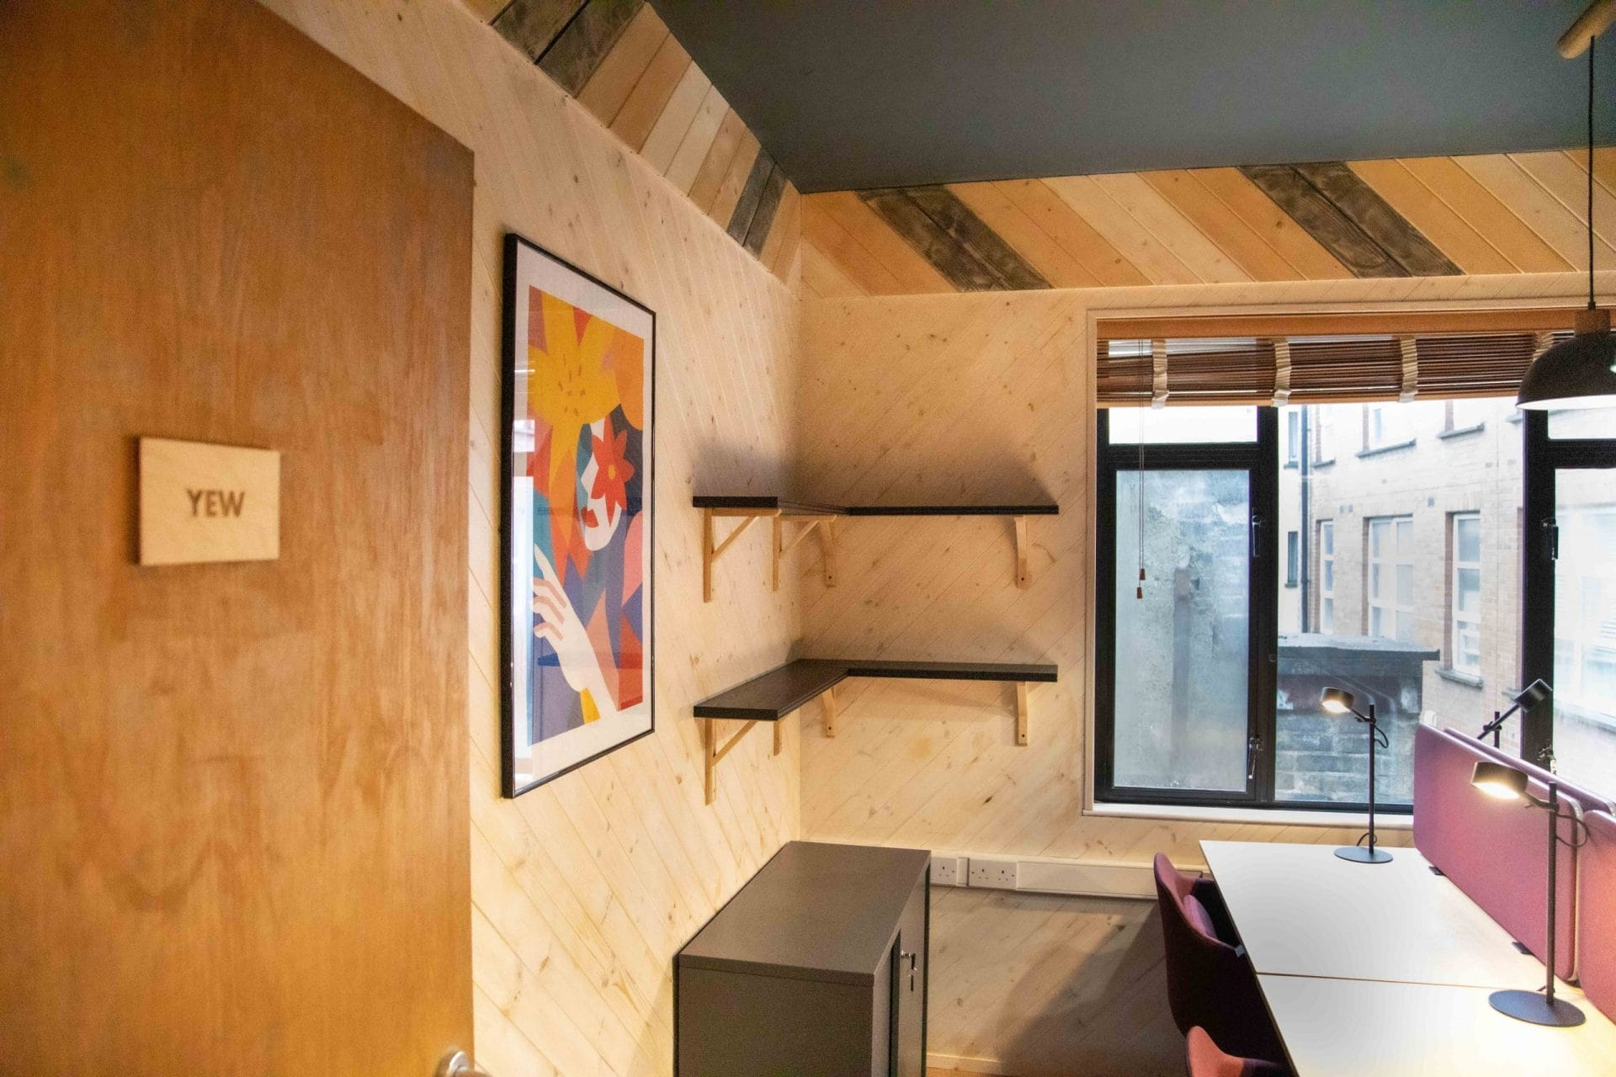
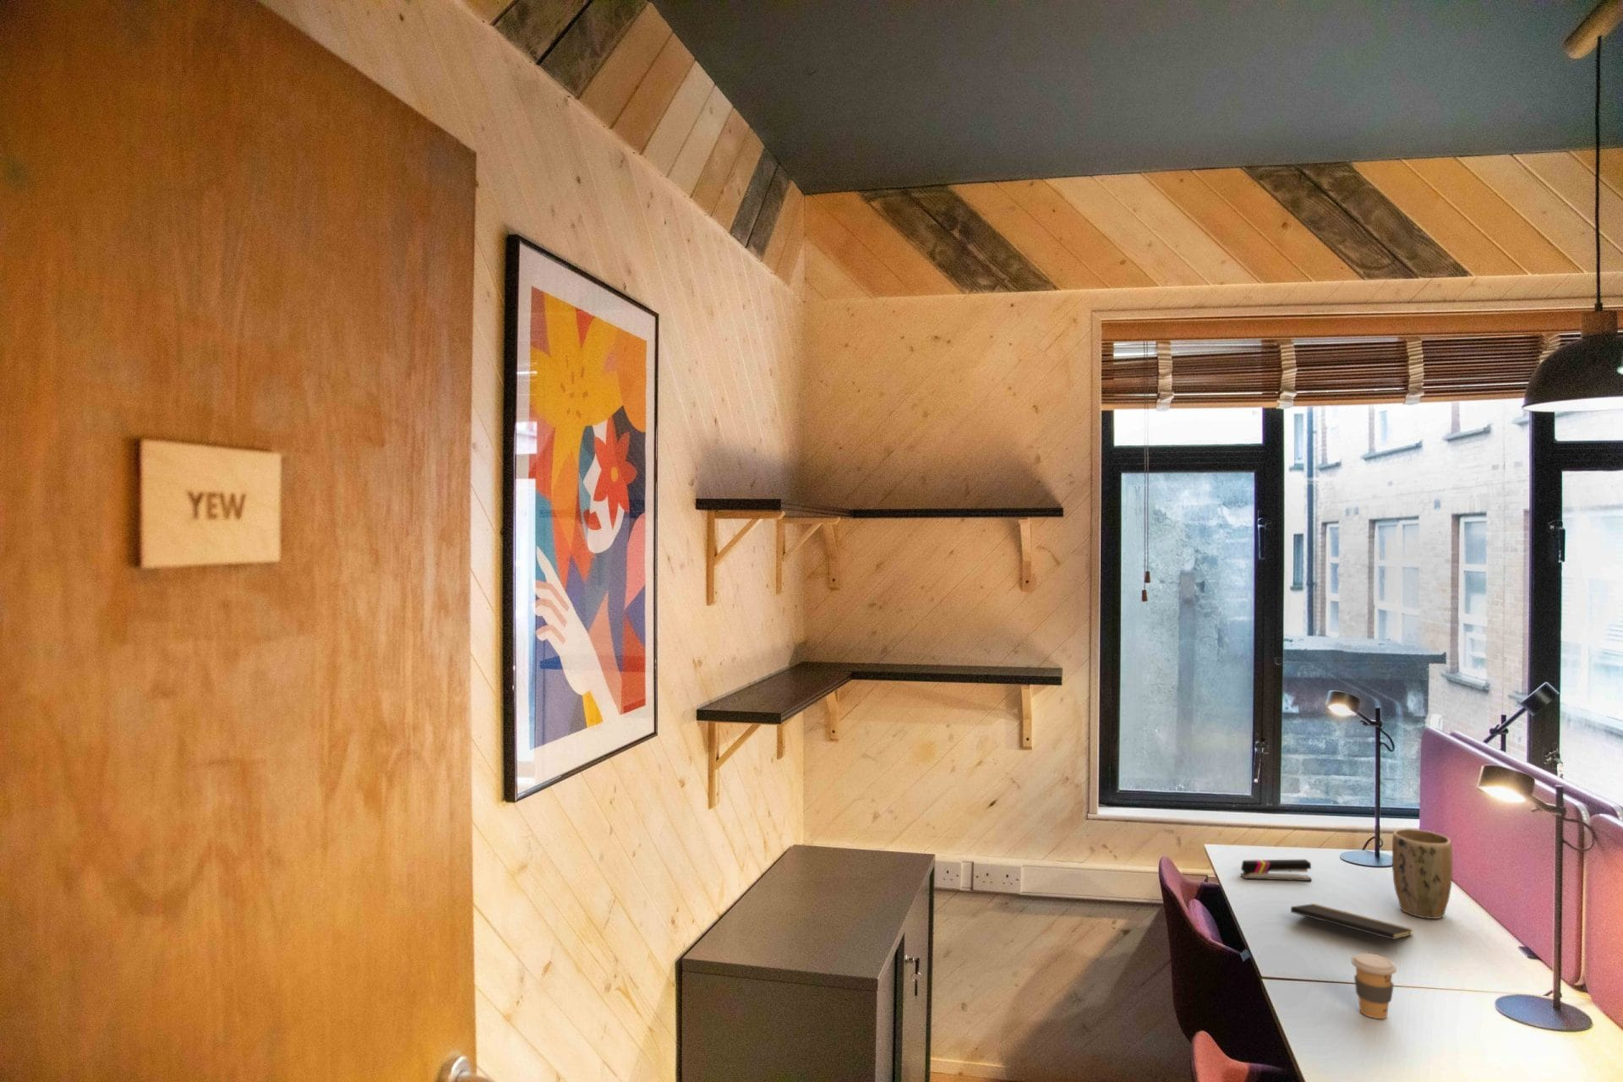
+ plant pot (1421, 873)
+ stapler (1275, 868)
+ coffee cup (1373, 987)
+ notepad (1351, 920)
